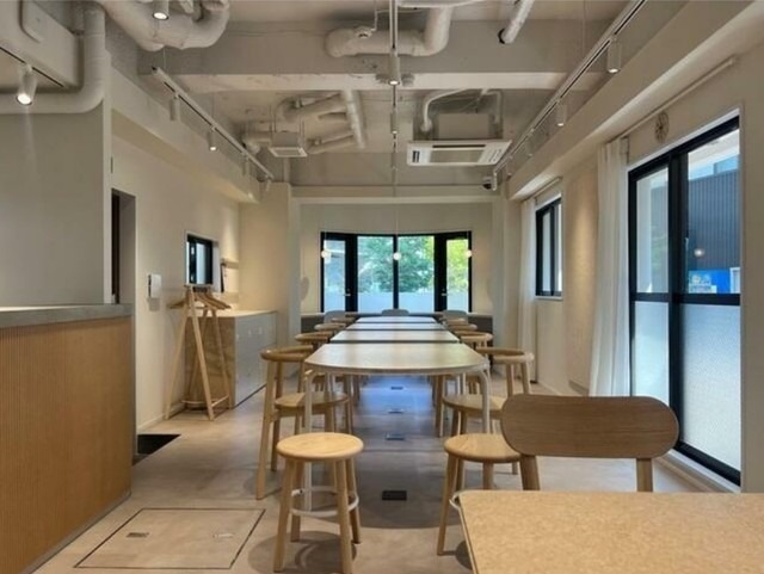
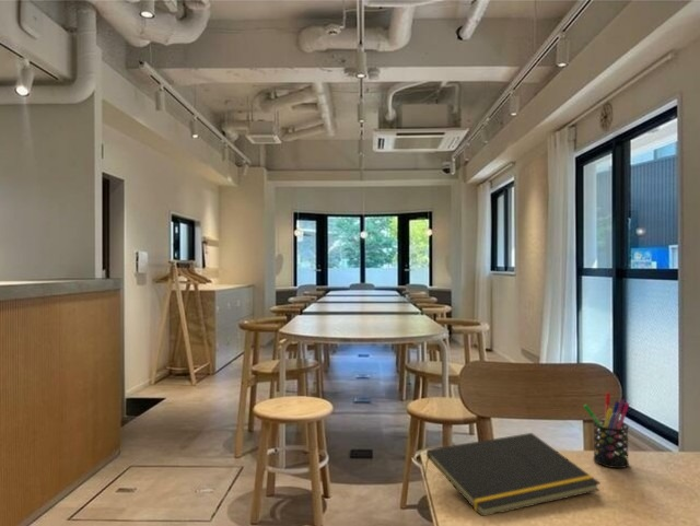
+ notepad (510, 469)
+ pen holder (606, 428)
